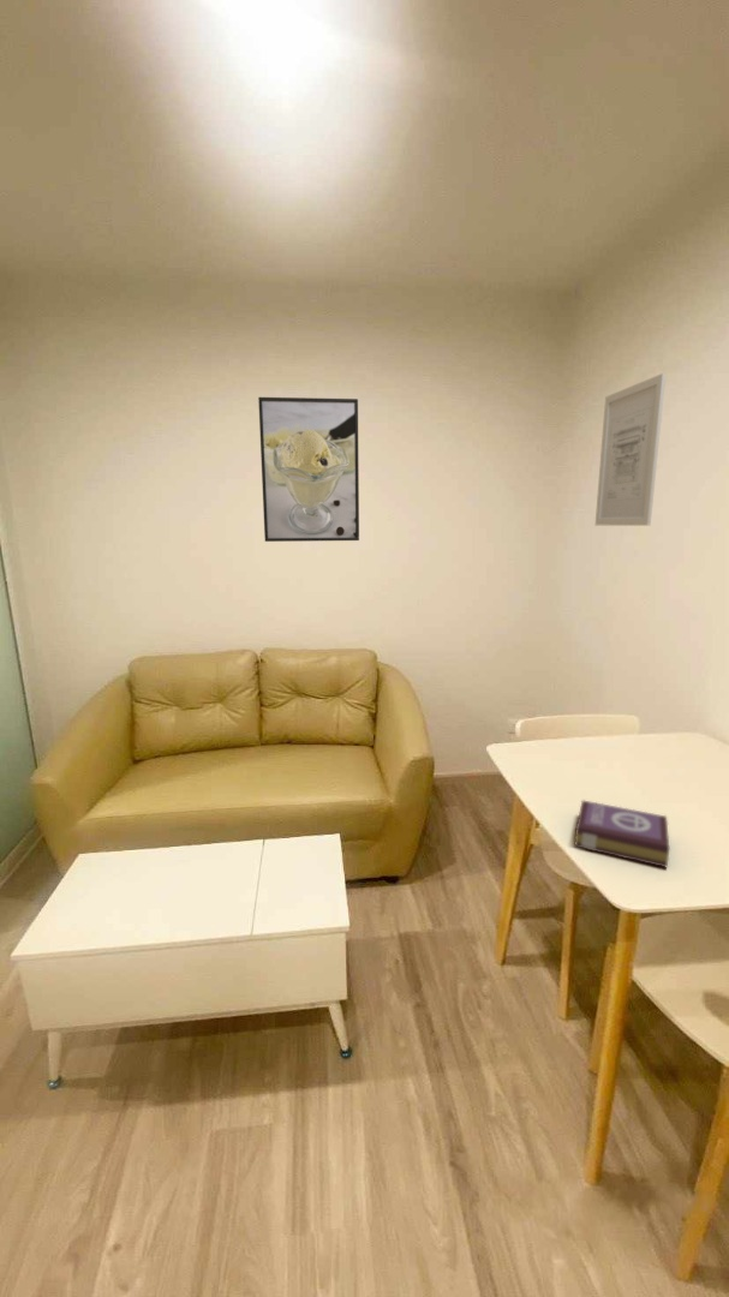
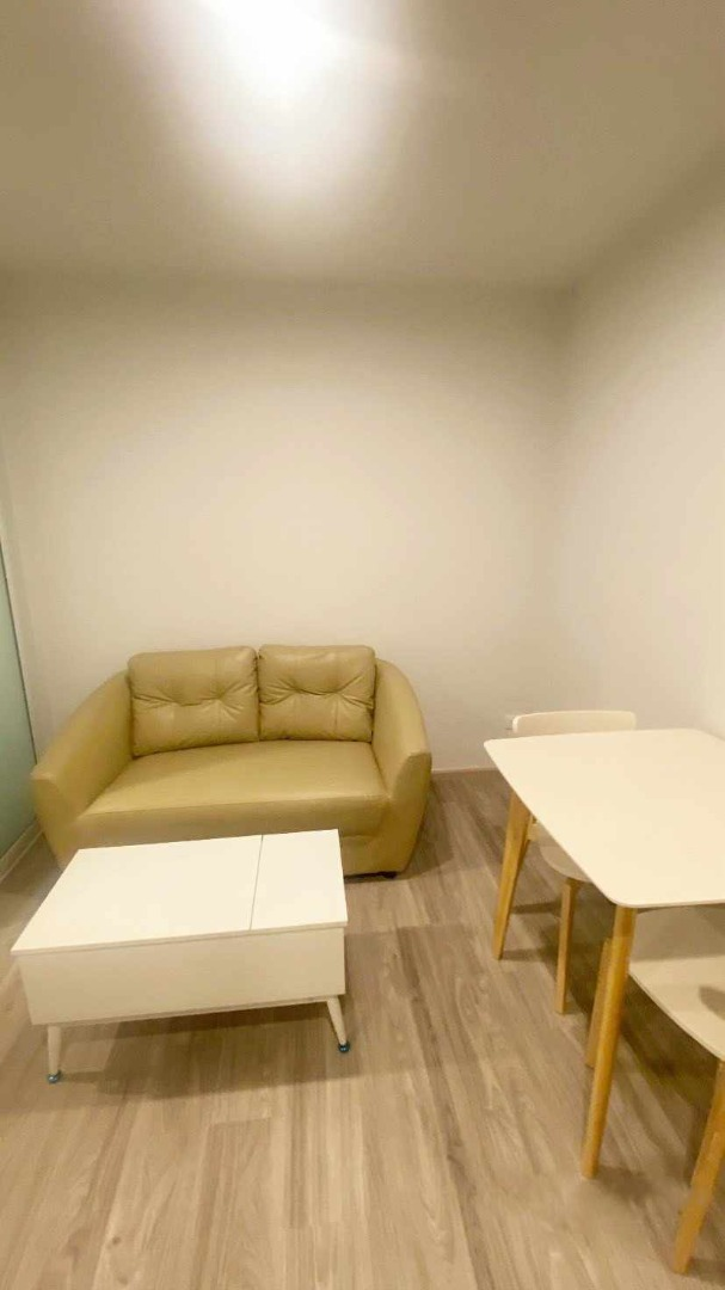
- book (621, 830)
- wall art (626, 458)
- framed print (310, 471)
